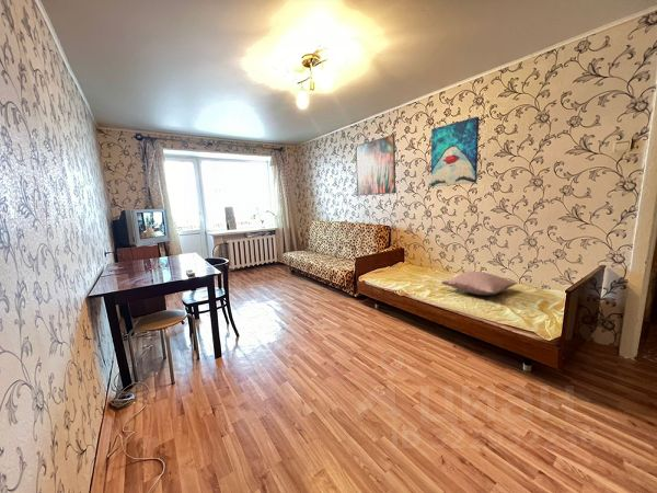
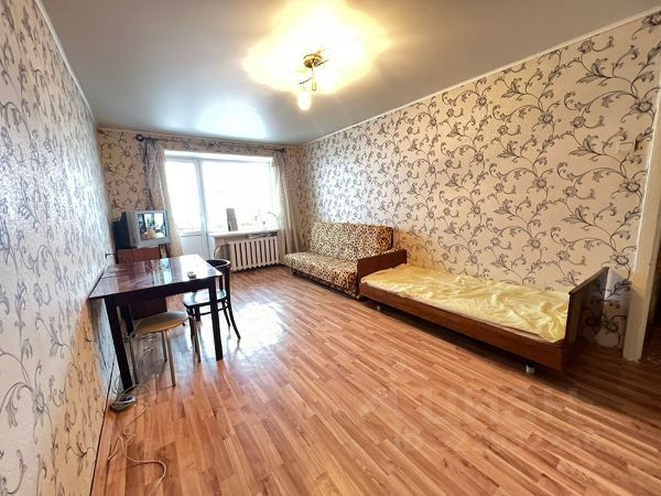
- pillow (477, 282)
- wall art (452, 154)
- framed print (373, 168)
